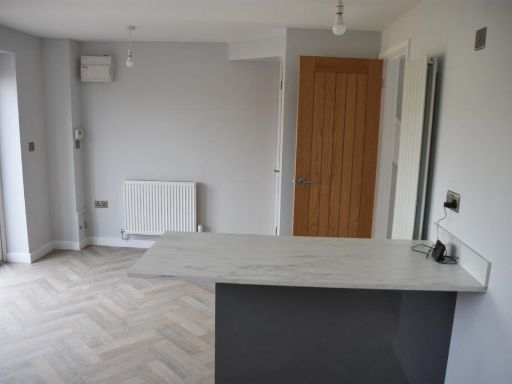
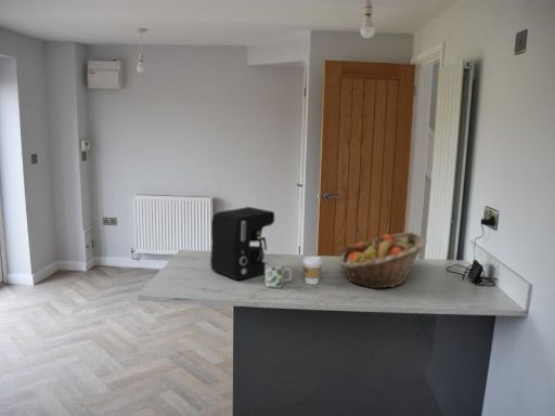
+ coffee maker (245, 242)
+ mug (278, 274)
+ coffee cup (311, 270)
+ fruit basket (380, 257)
